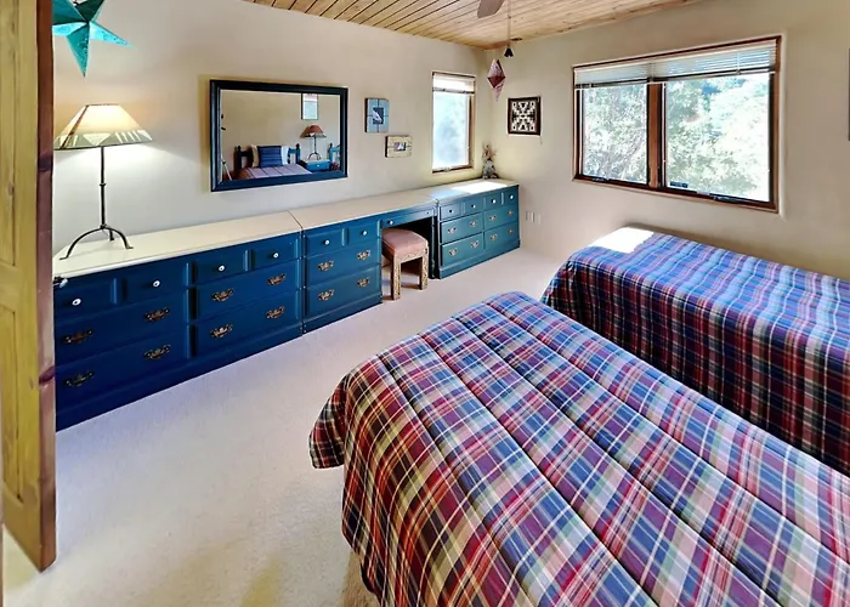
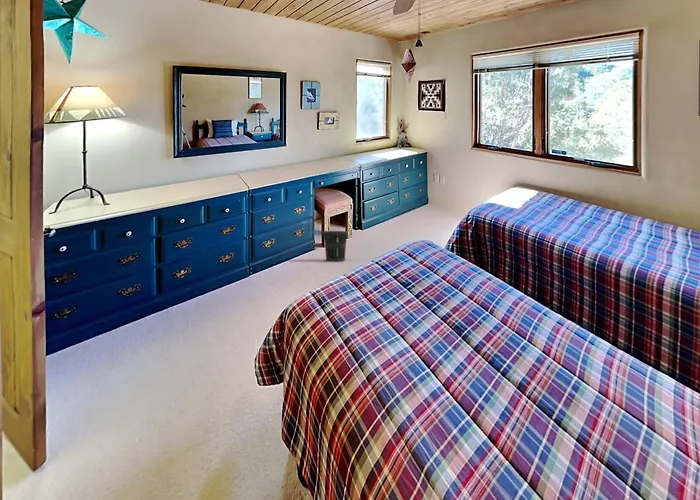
+ wastebasket (335, 245)
